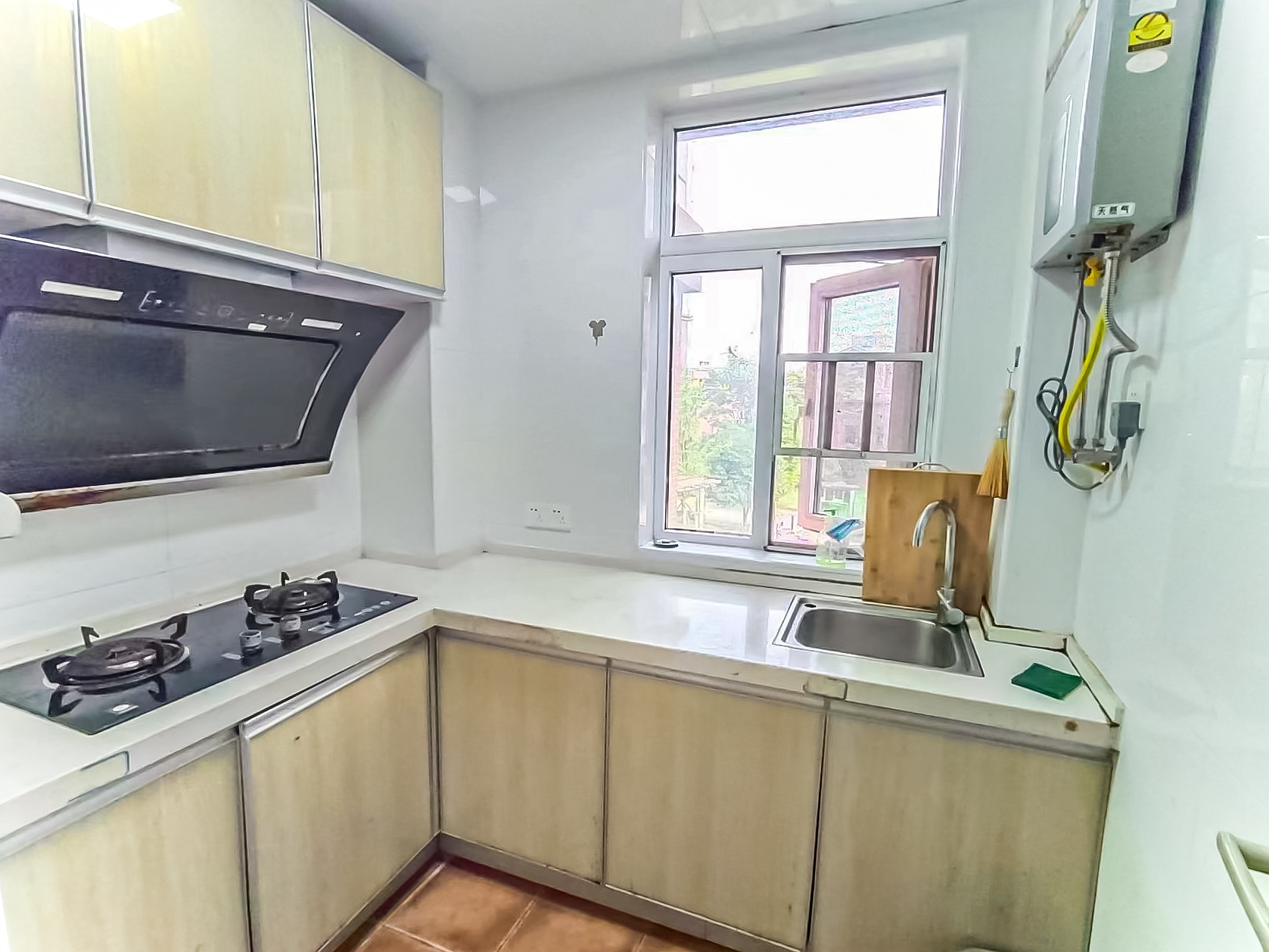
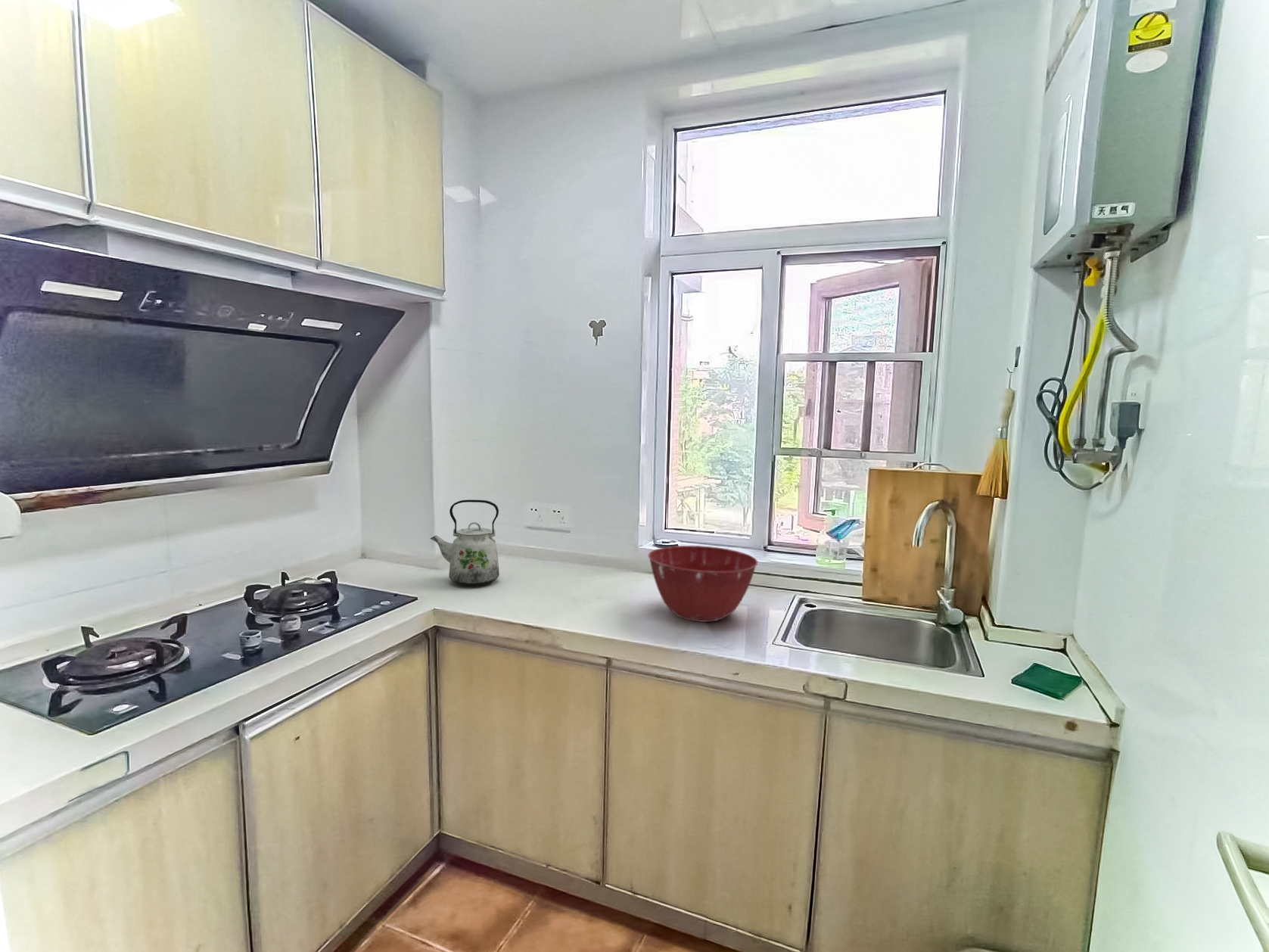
+ kettle (465, 540)
+ mixing bowl (701, 585)
